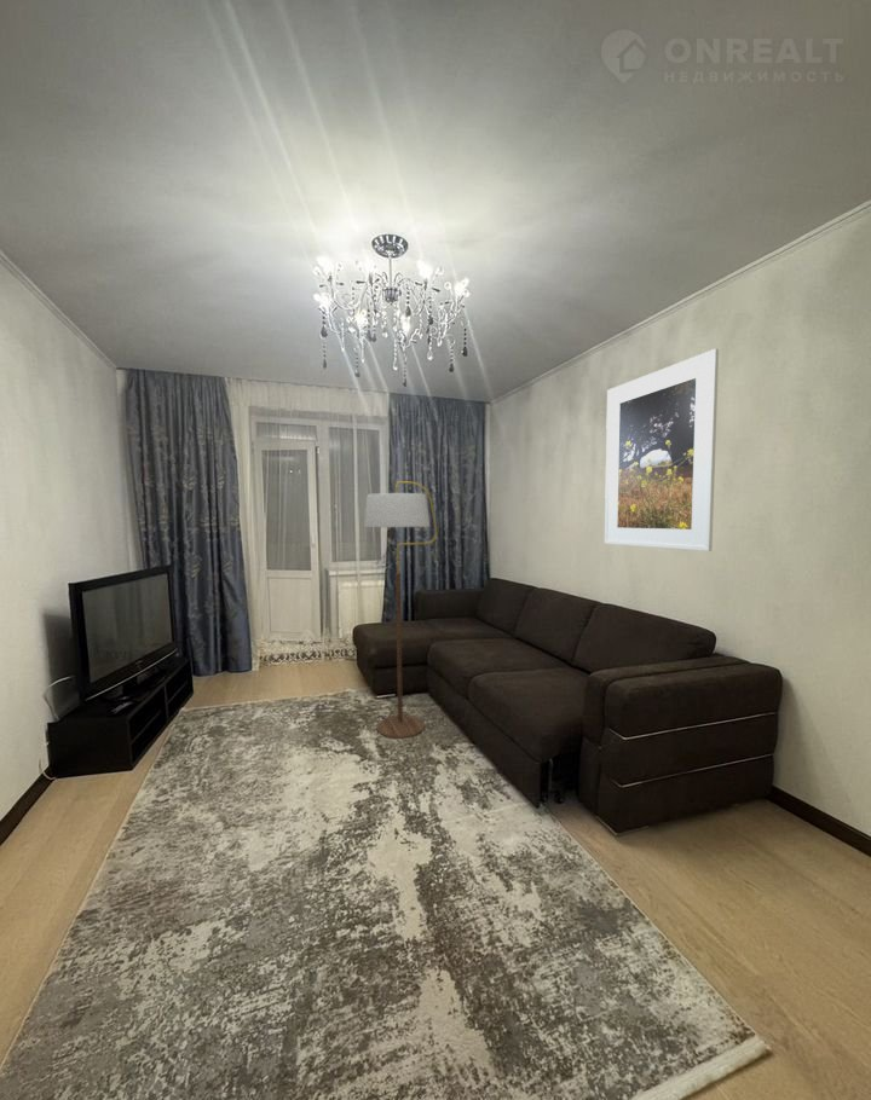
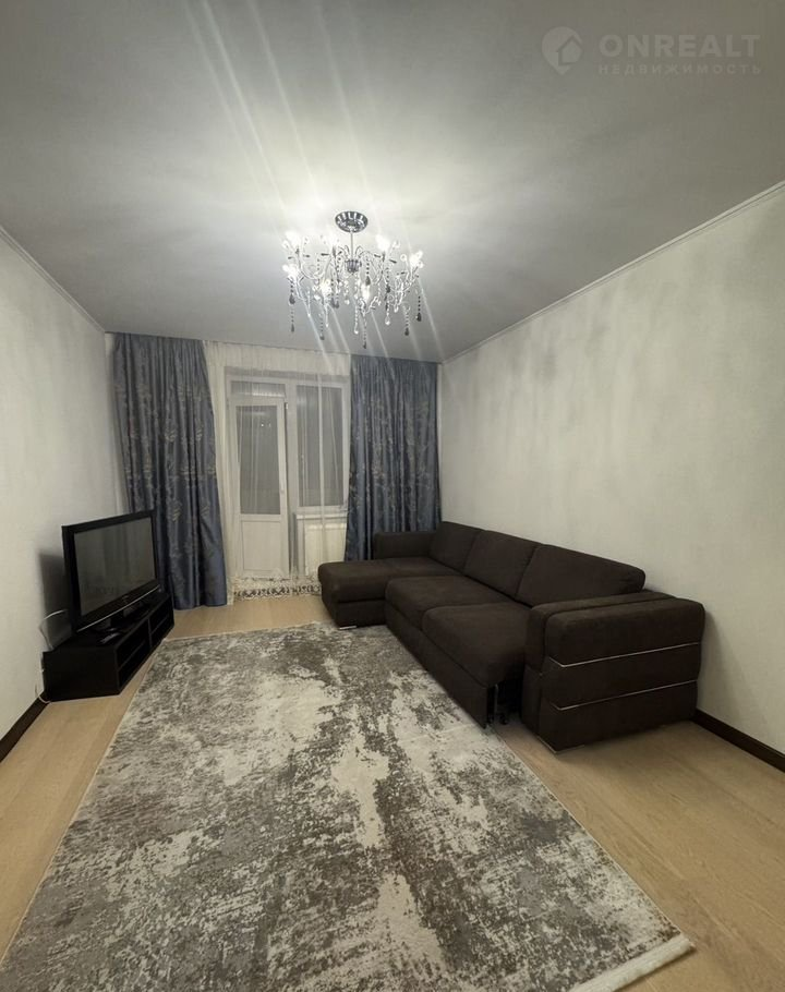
- floor lamp (399, 606)
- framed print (652, 461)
